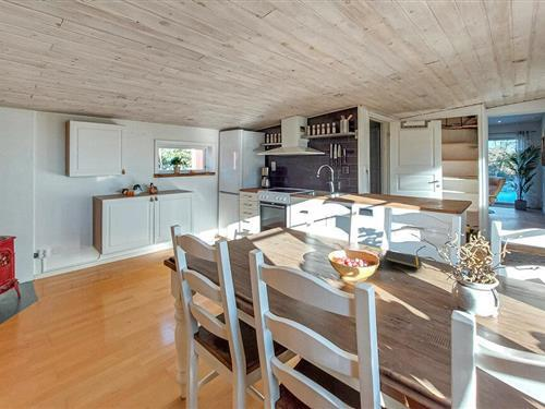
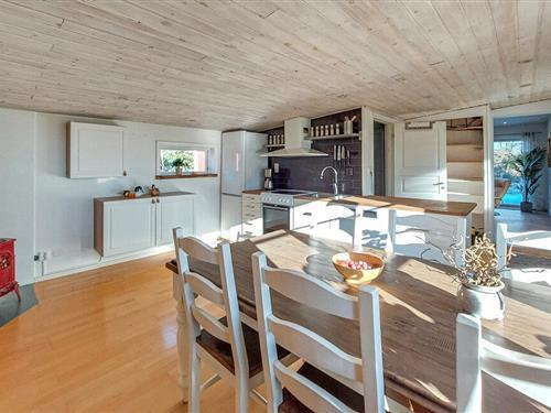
- notepad (402, 258)
